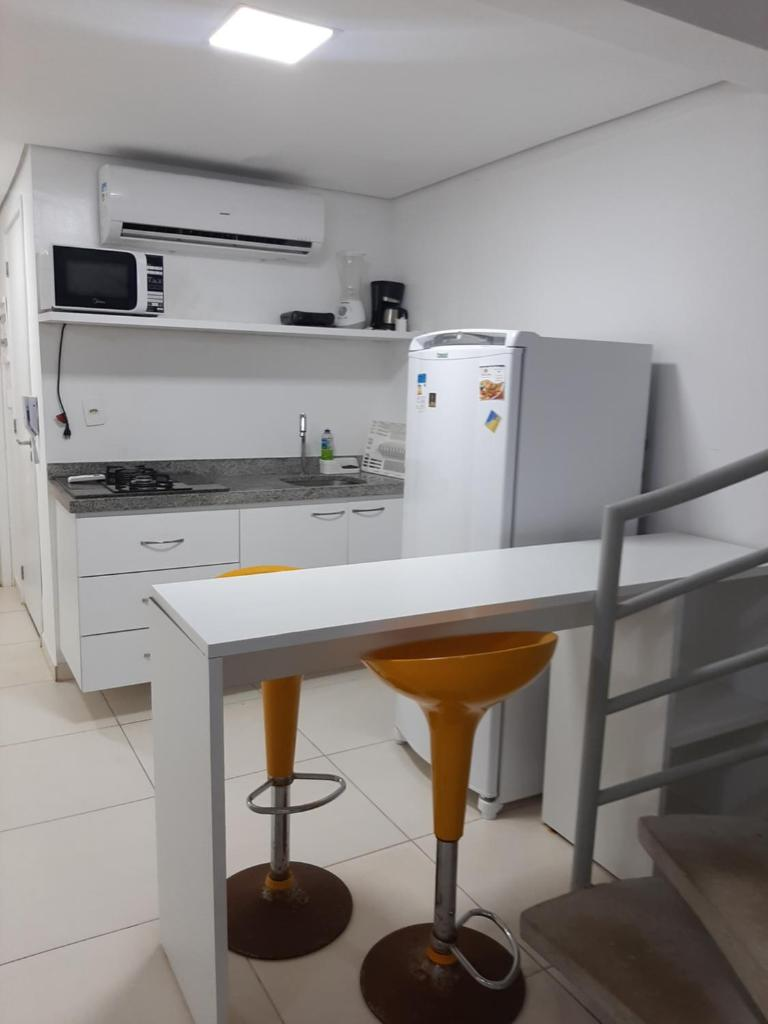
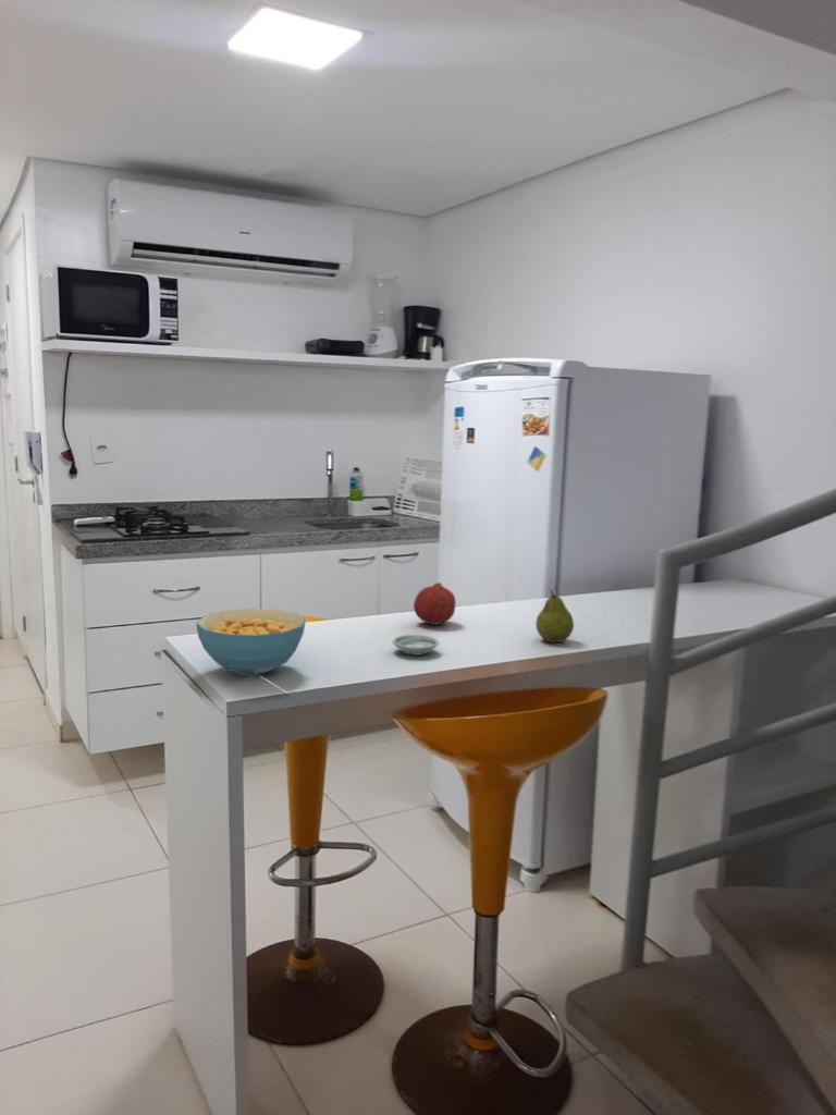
+ cereal bowl (251, 646)
+ fruit (435, 603)
+ fruit (555, 615)
+ saucer (415, 646)
